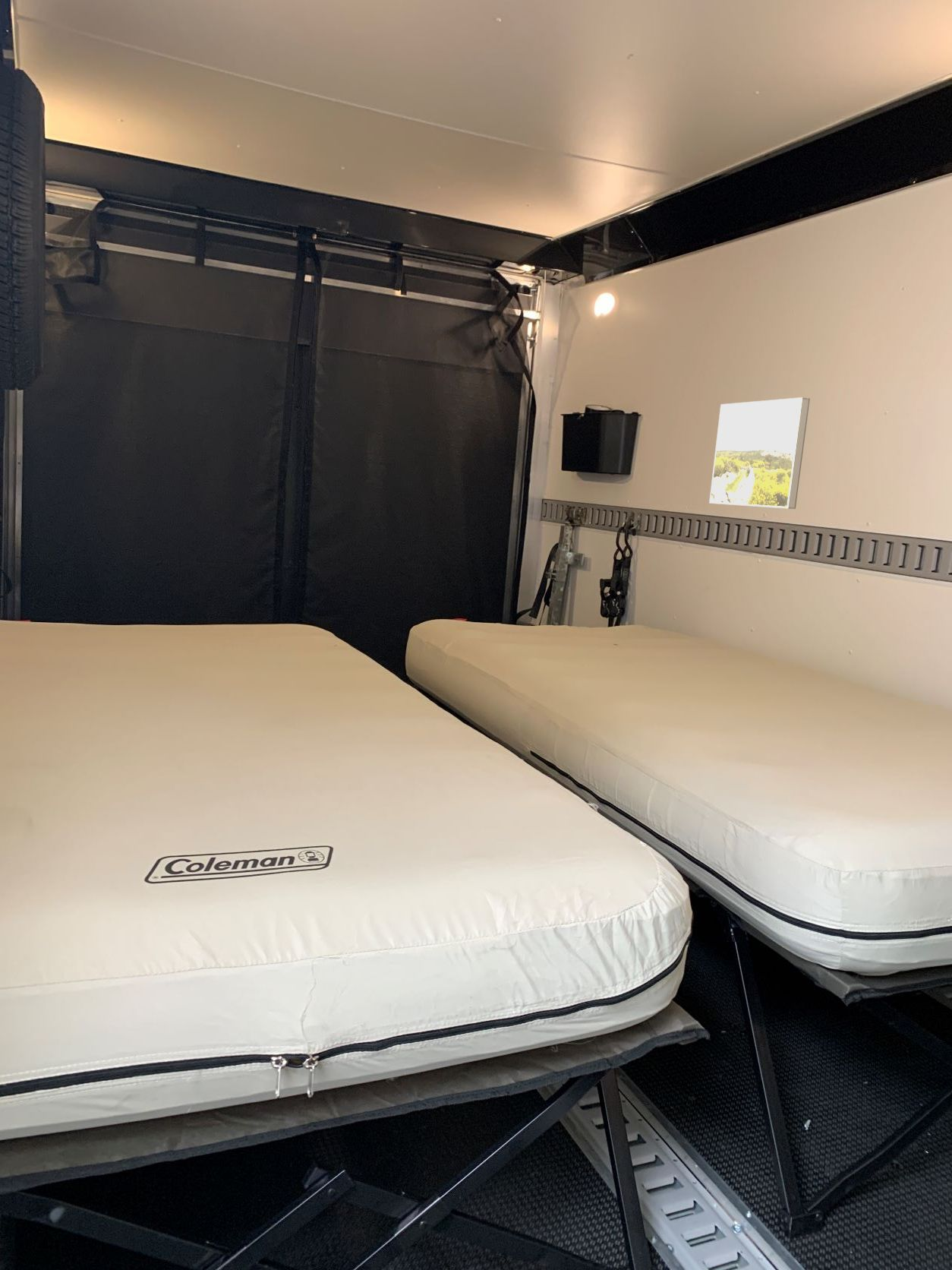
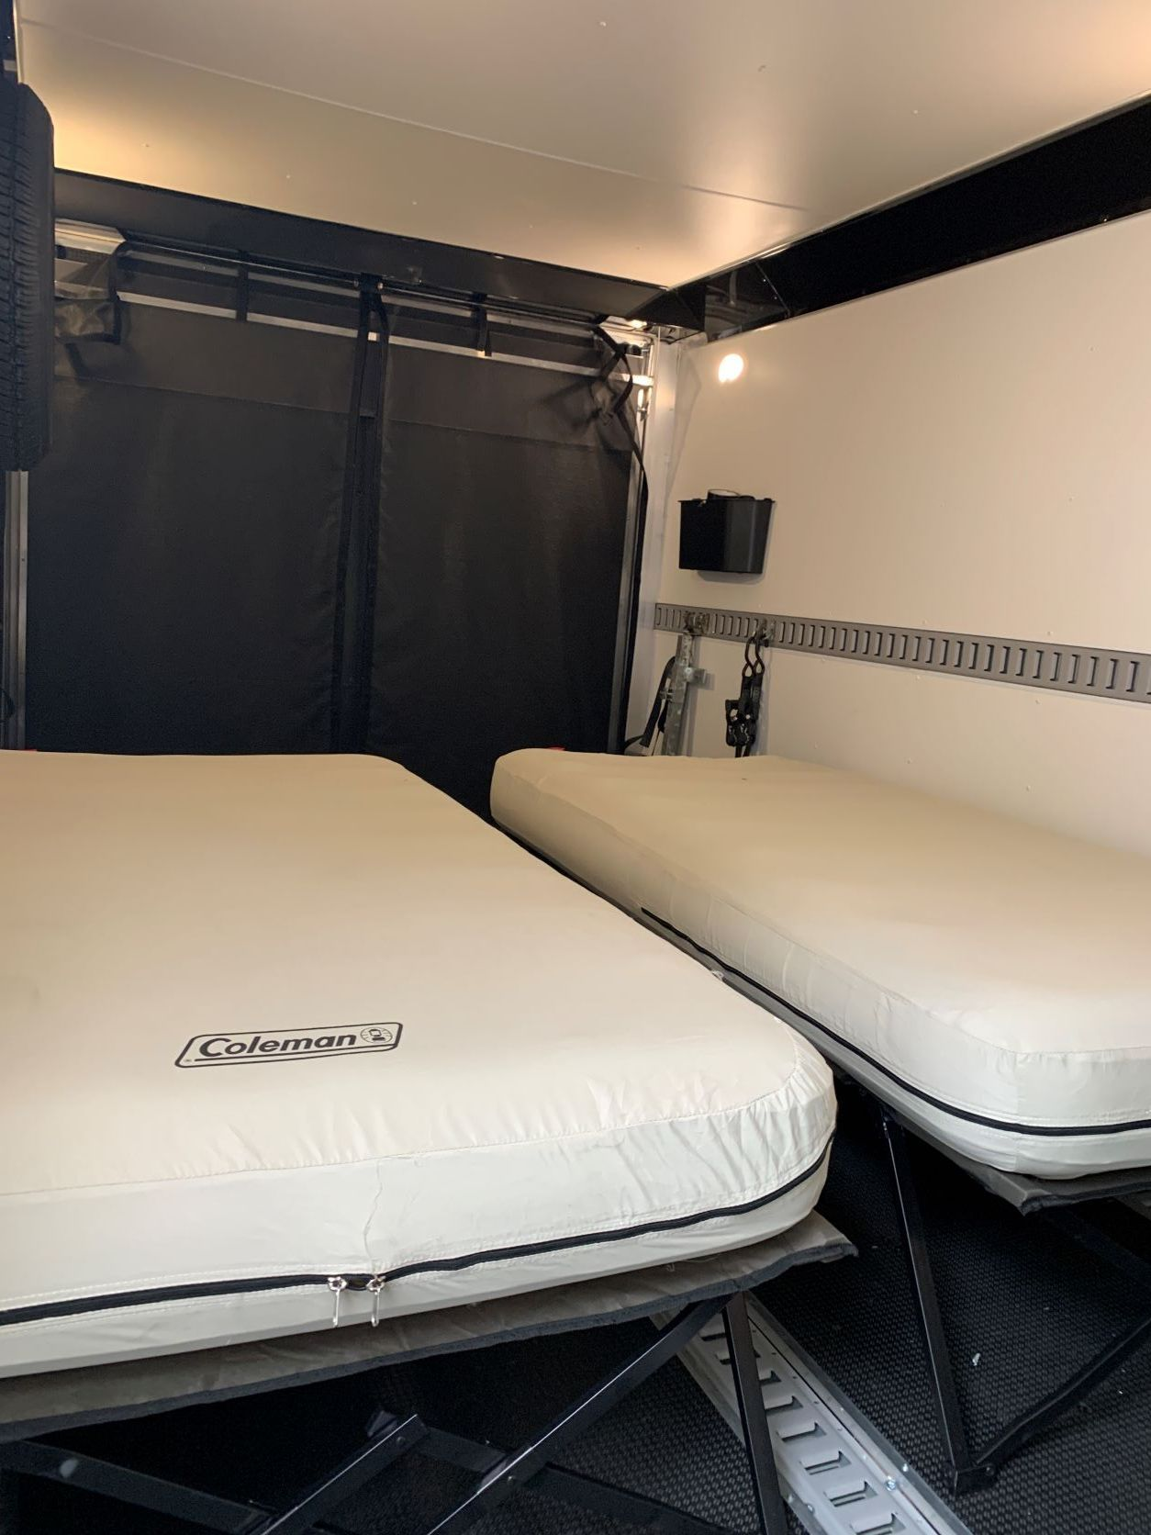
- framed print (756, 453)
